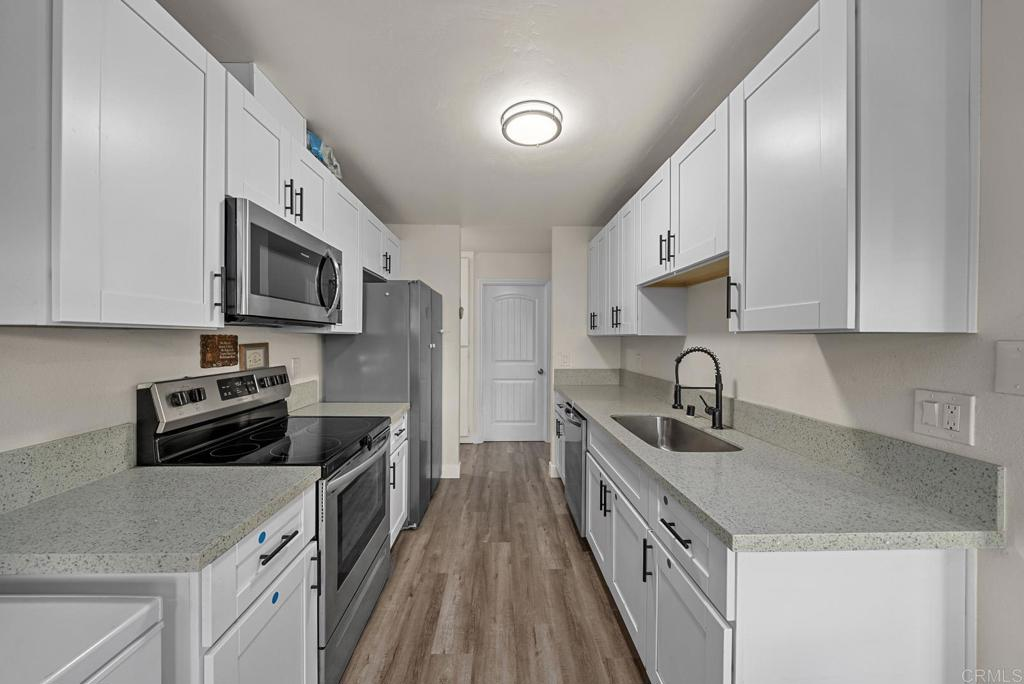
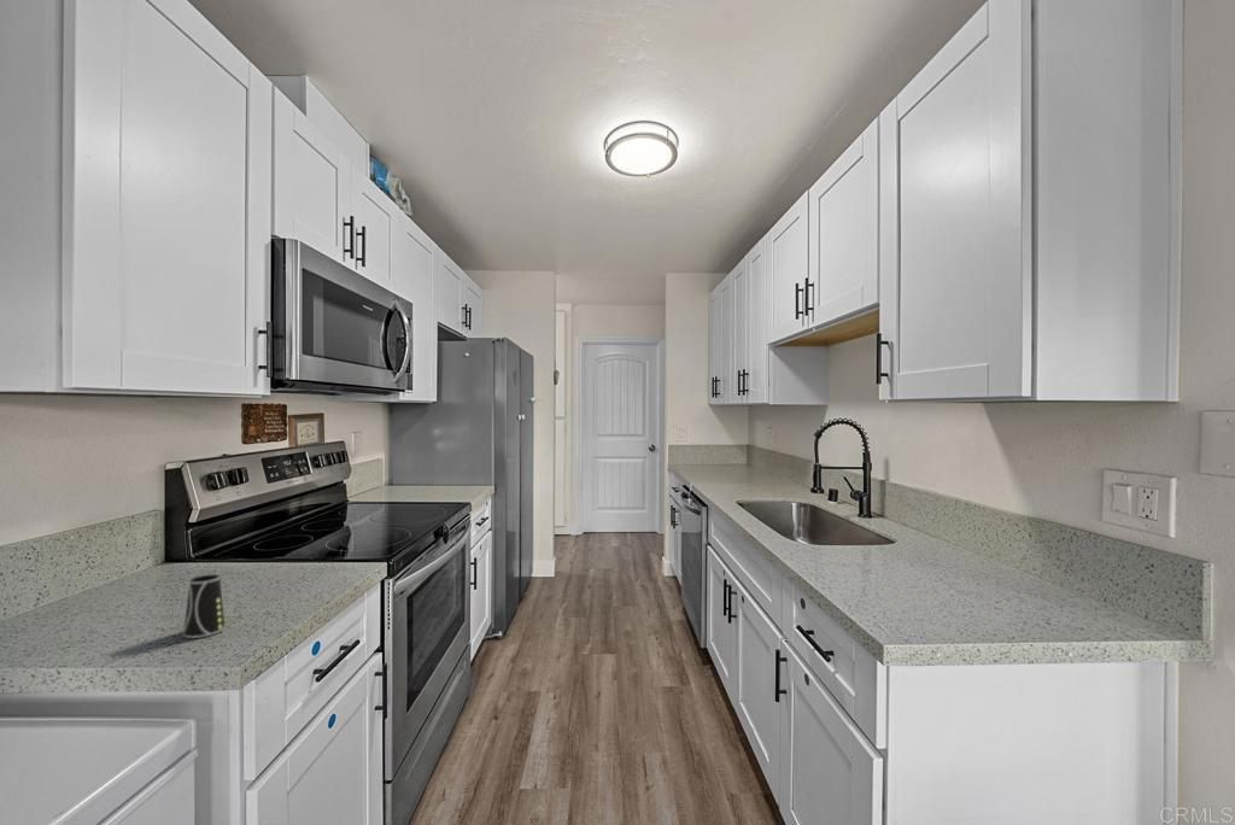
+ cup (204, 604)
